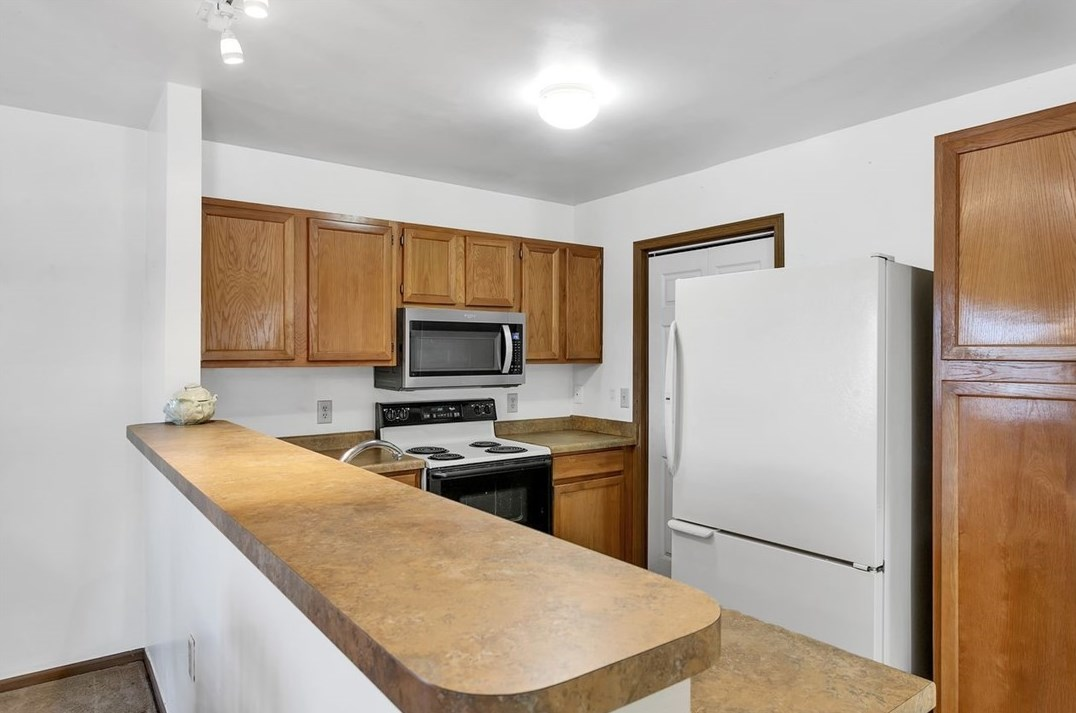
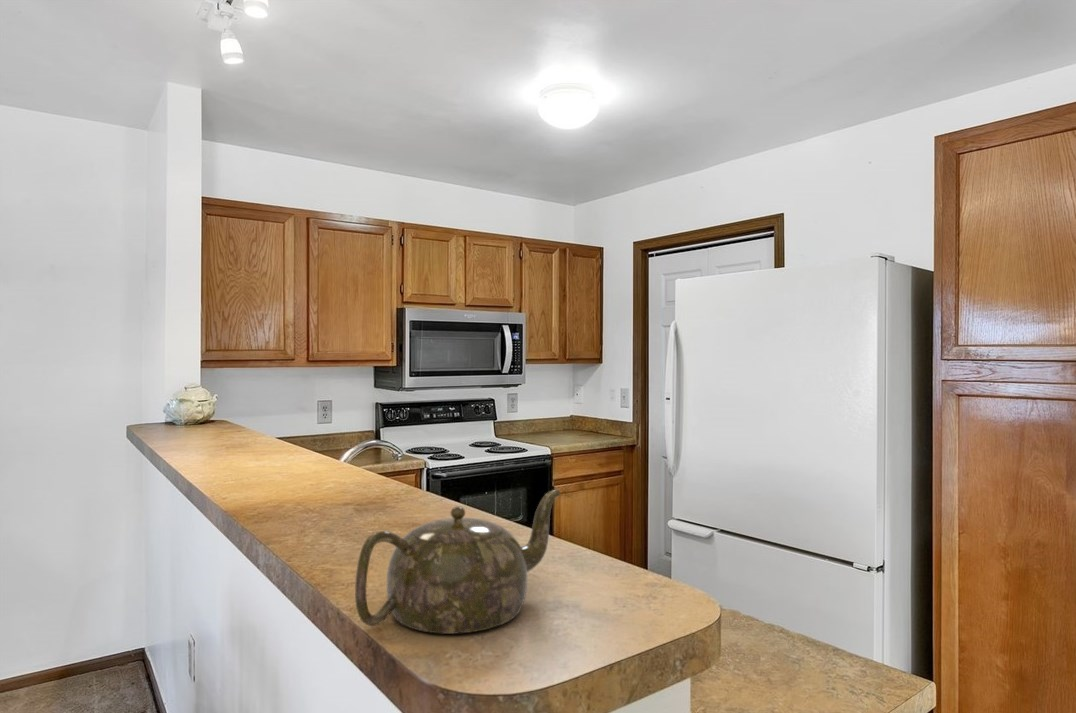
+ teapot (468, 555)
